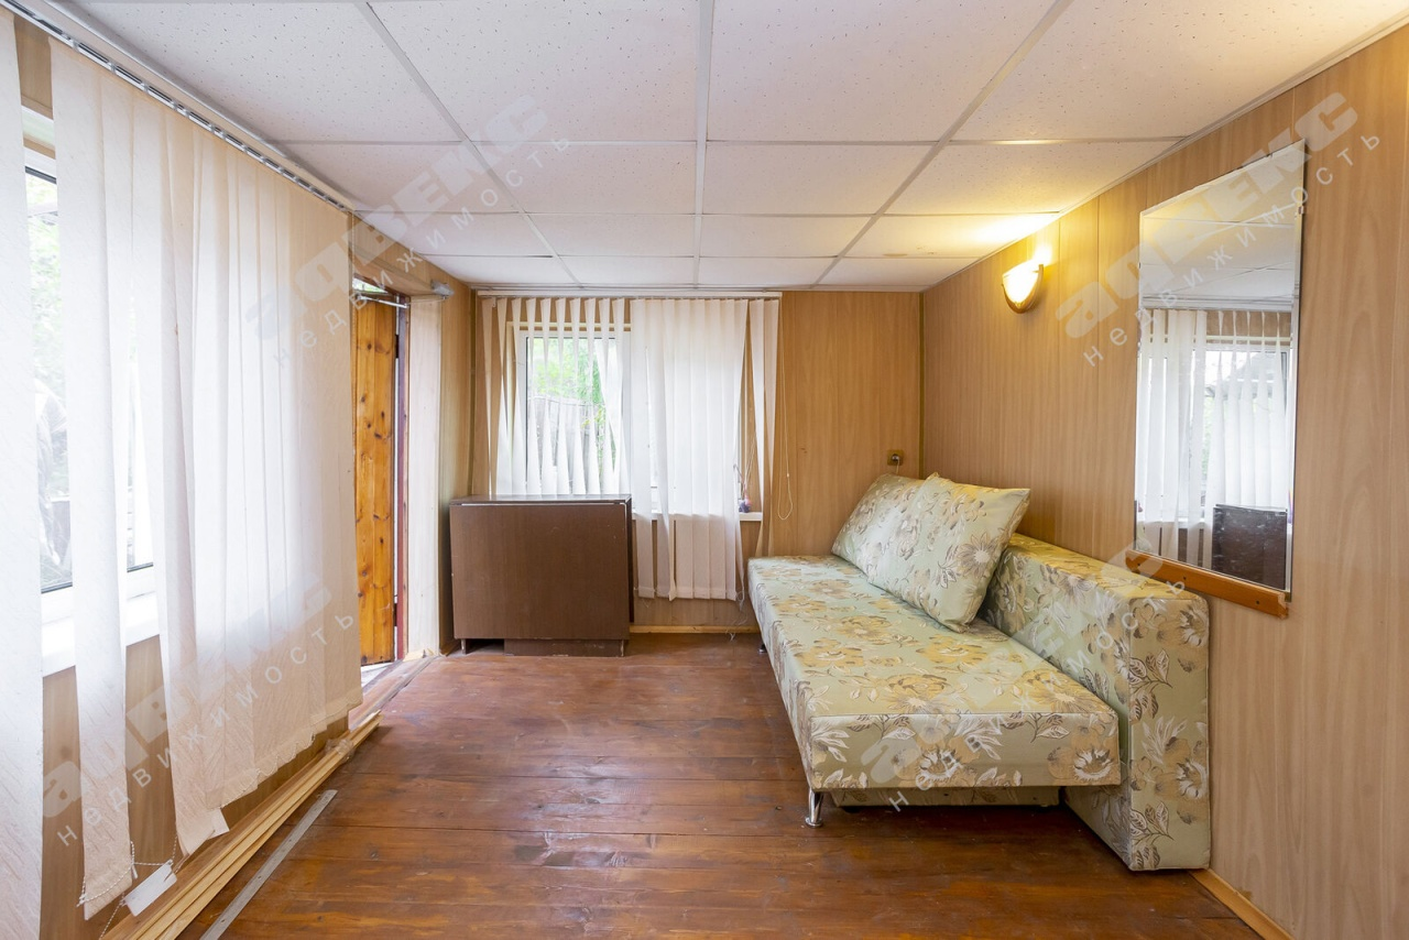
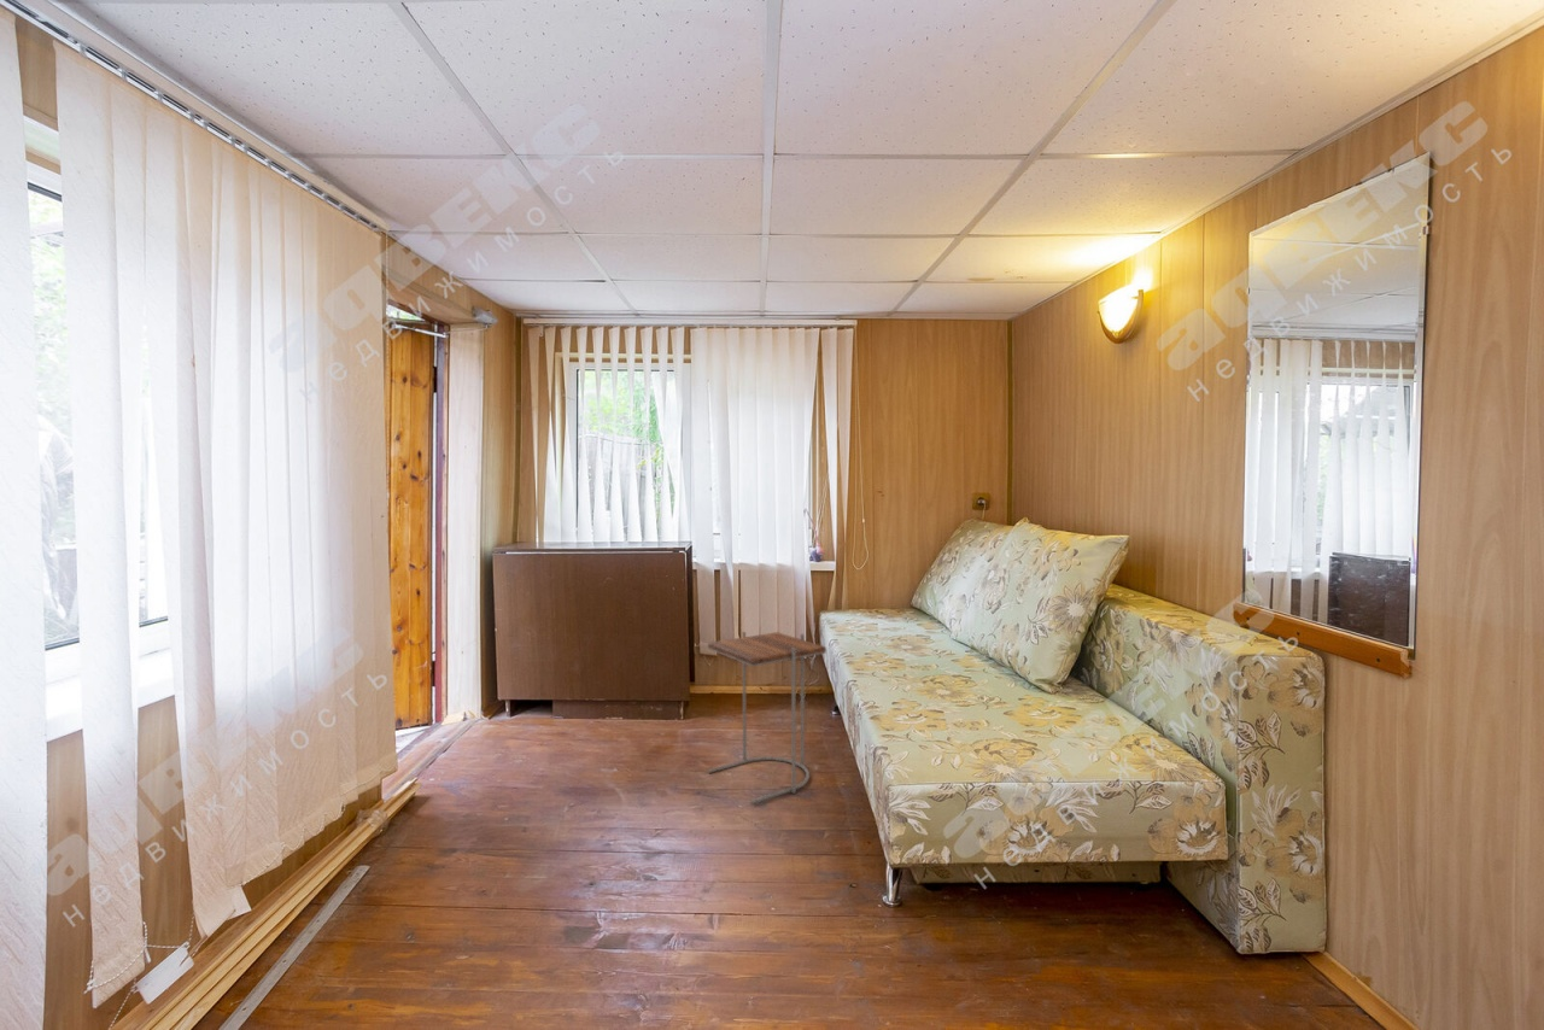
+ side table (744, 708)
